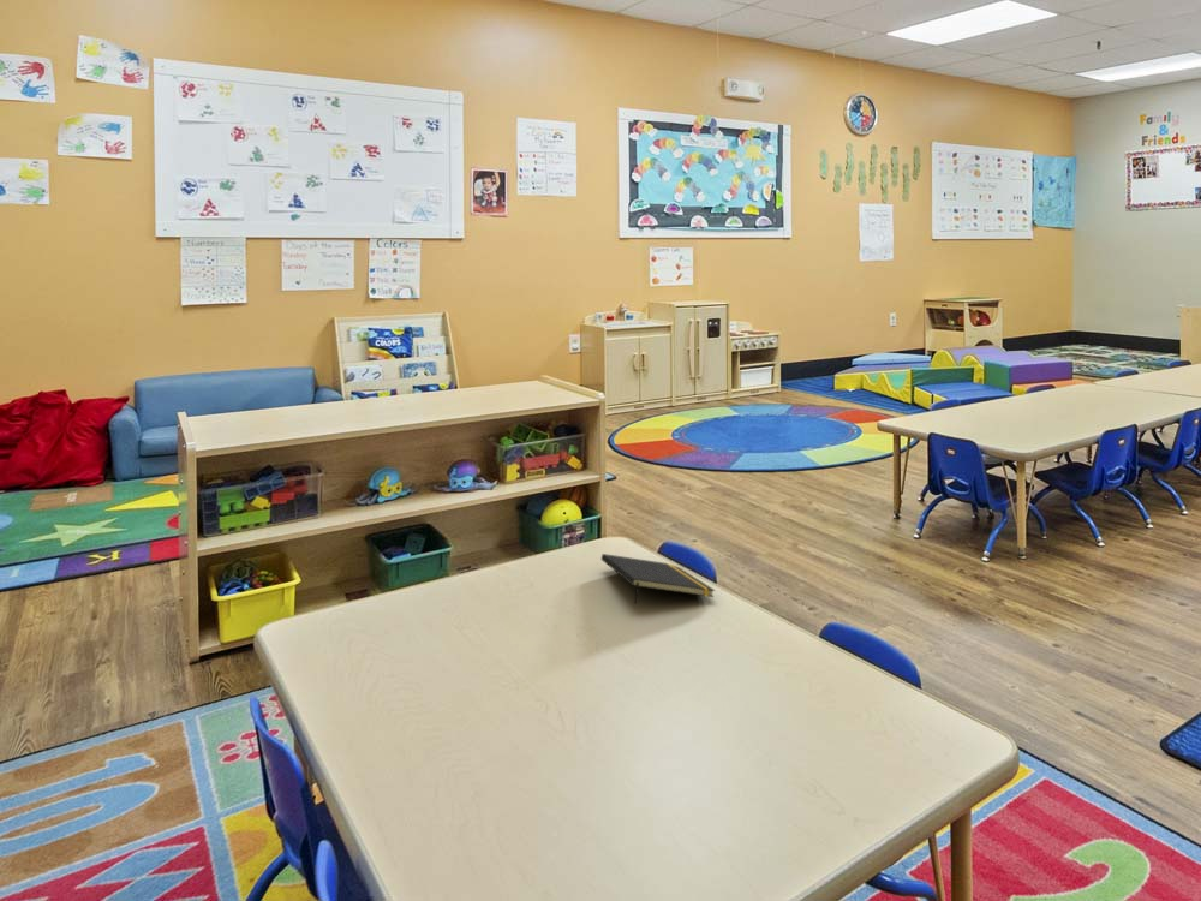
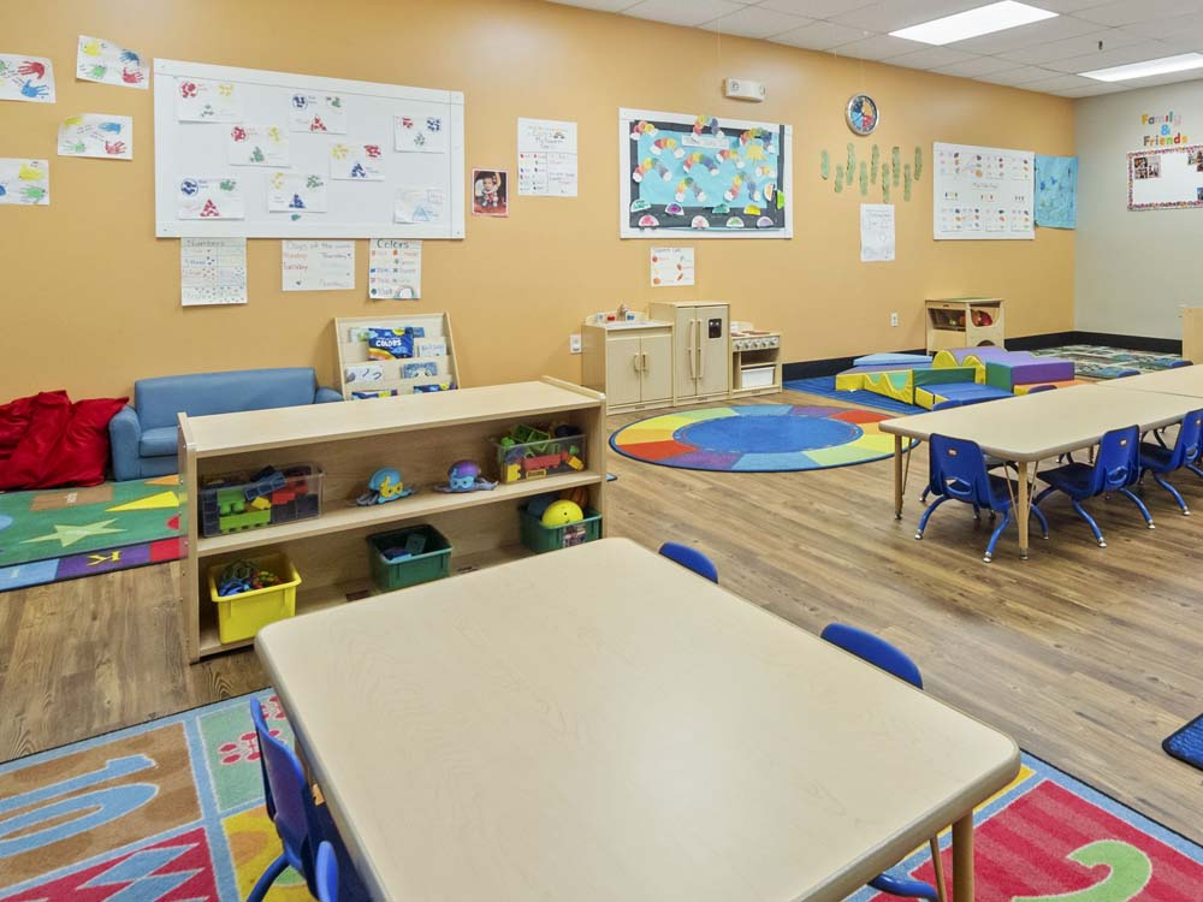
- notepad (655, 574)
